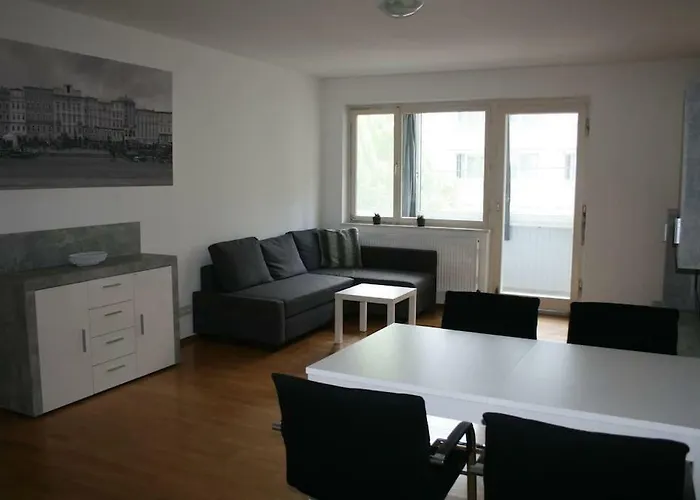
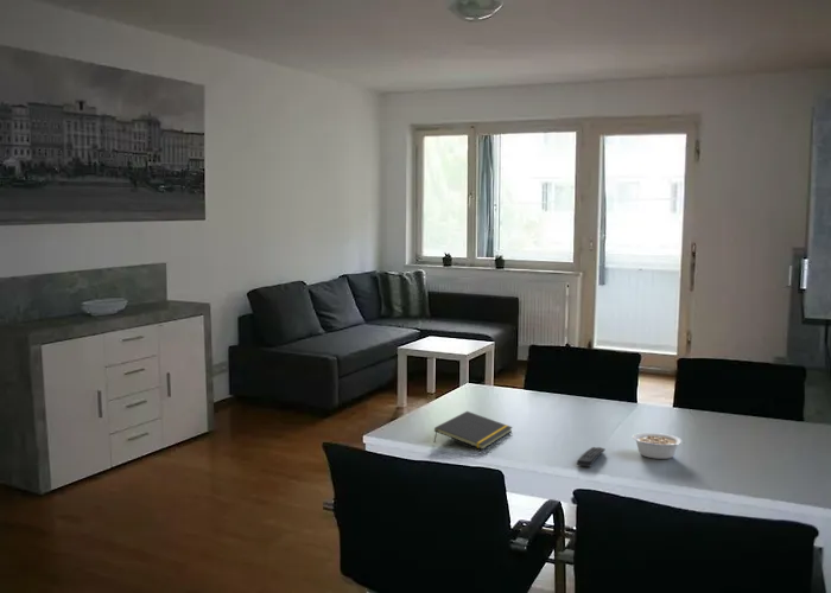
+ notepad (474, 428)
+ remote control (591, 454)
+ legume (658, 445)
